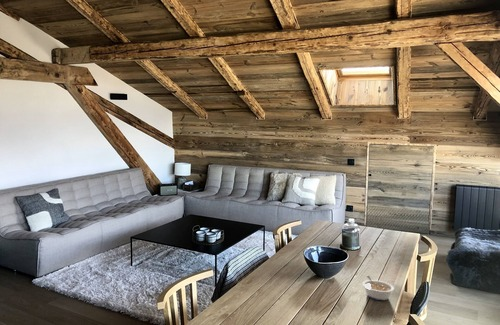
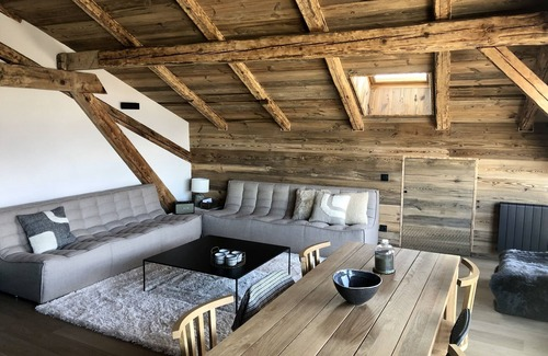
- legume (376, 289)
